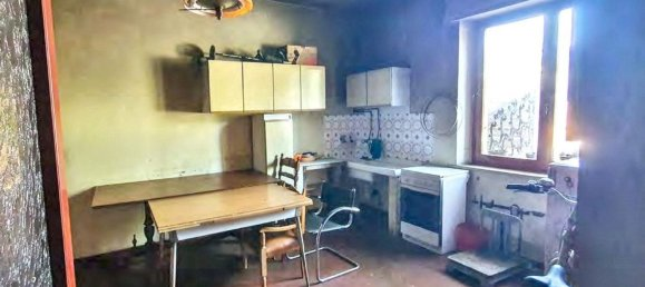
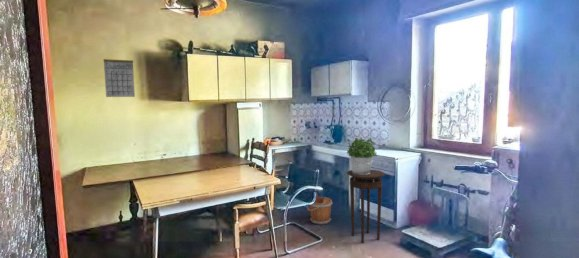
+ calendar (119, 74)
+ potted plant (363, 155)
+ stool (367, 205)
+ bucket (319, 208)
